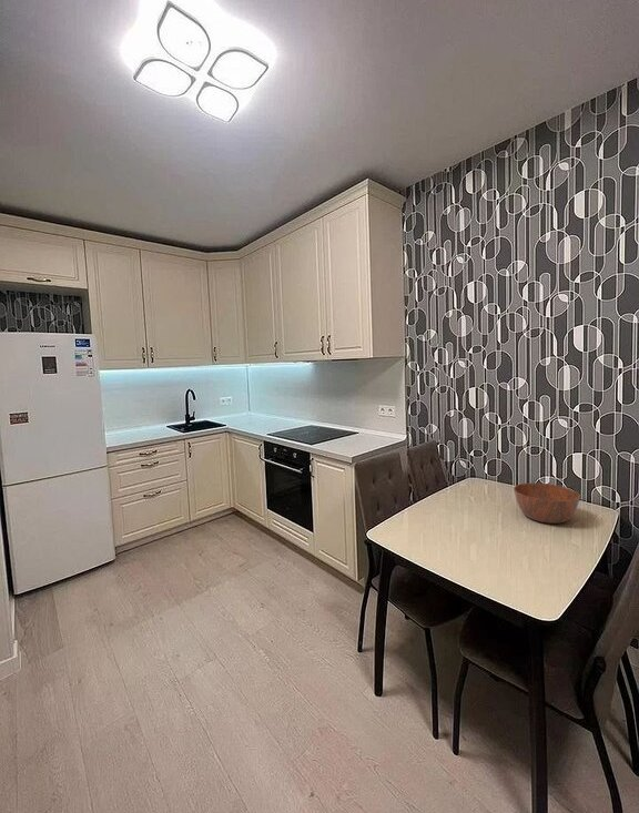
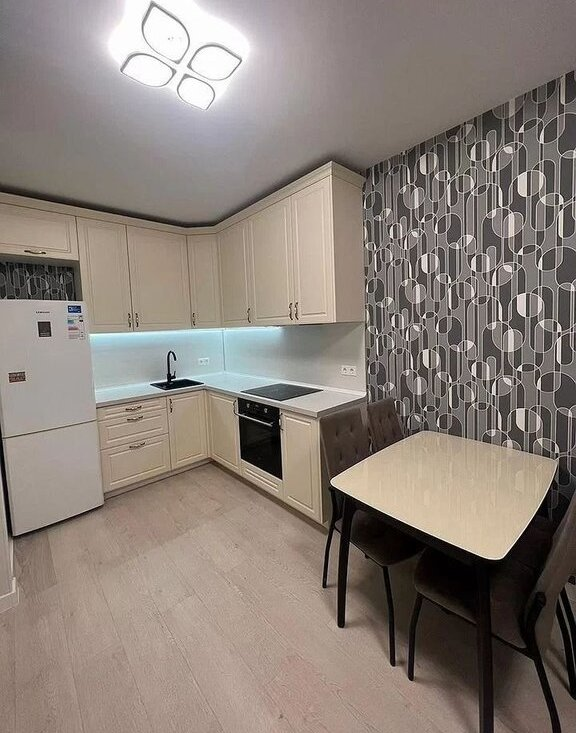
- bowl (545, 504)
